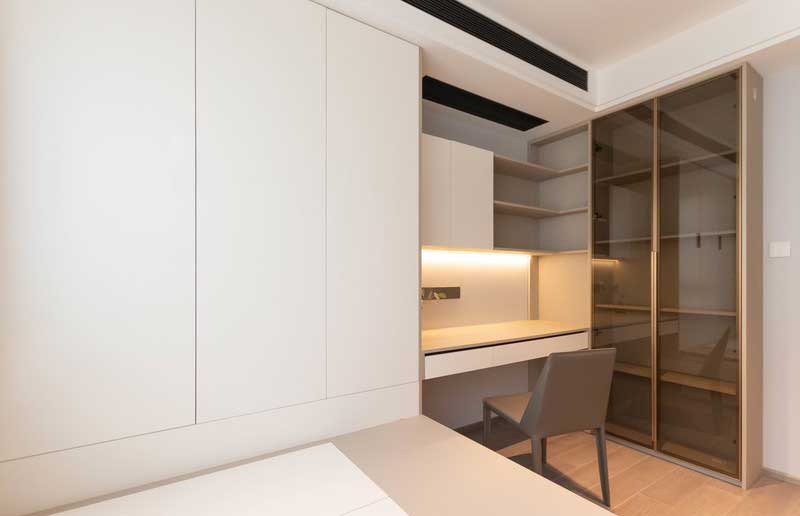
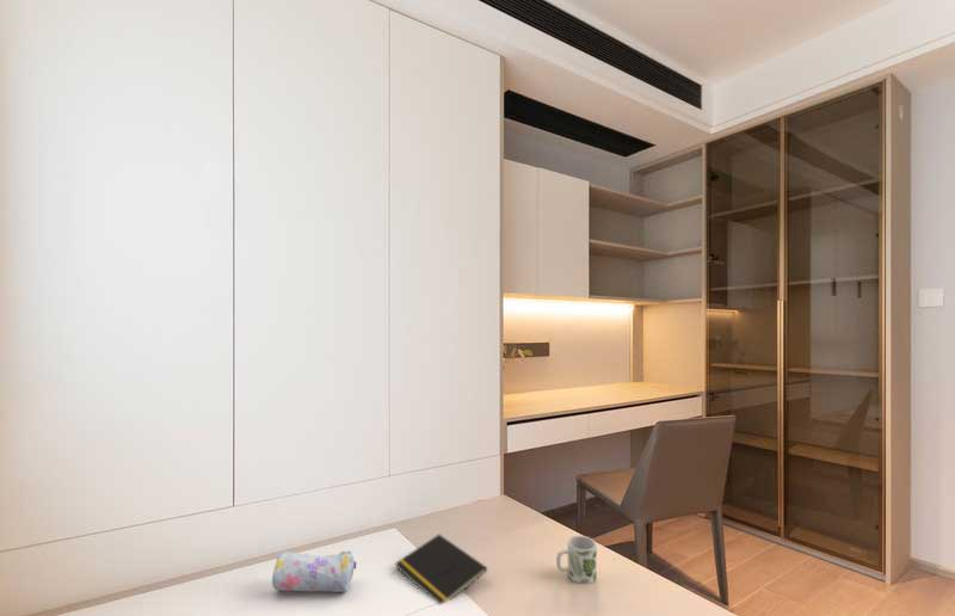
+ notepad (439, 566)
+ pencil case (314, 571)
+ mug (575, 559)
